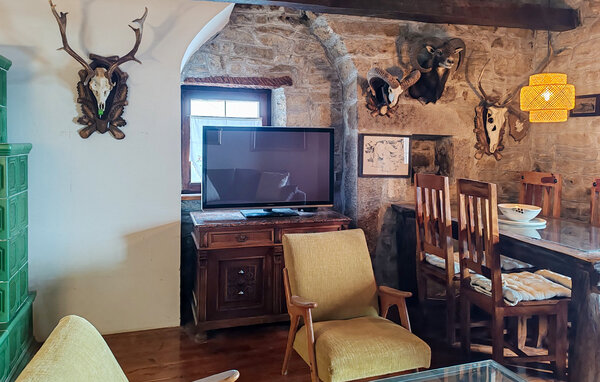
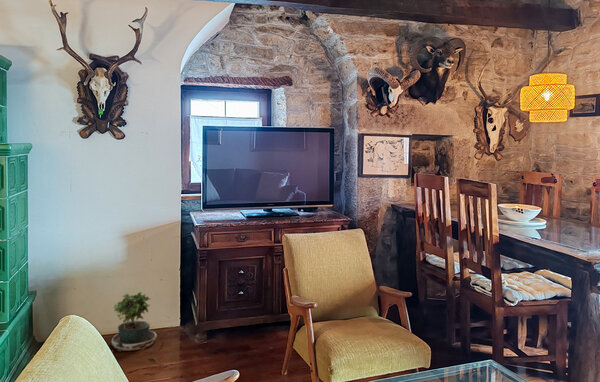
+ potted plant (132, 318)
